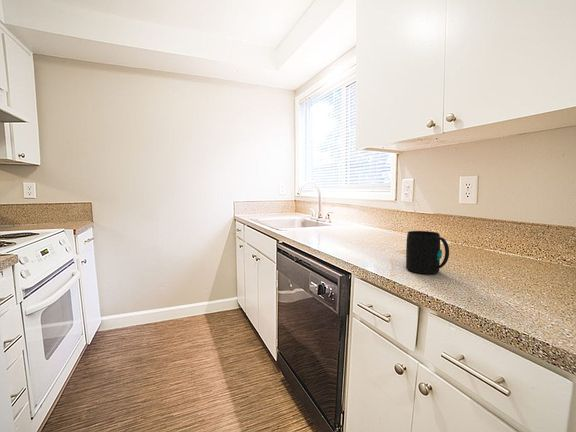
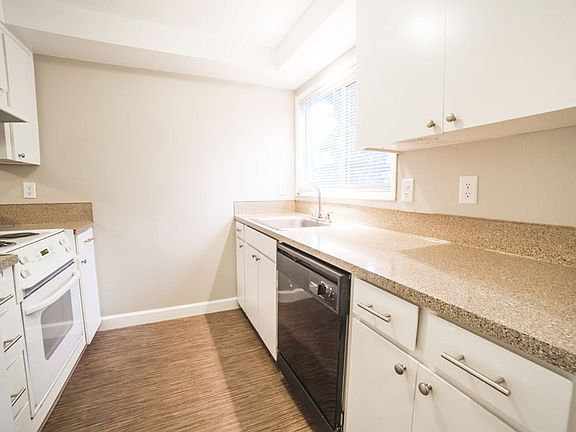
- mug (429, 252)
